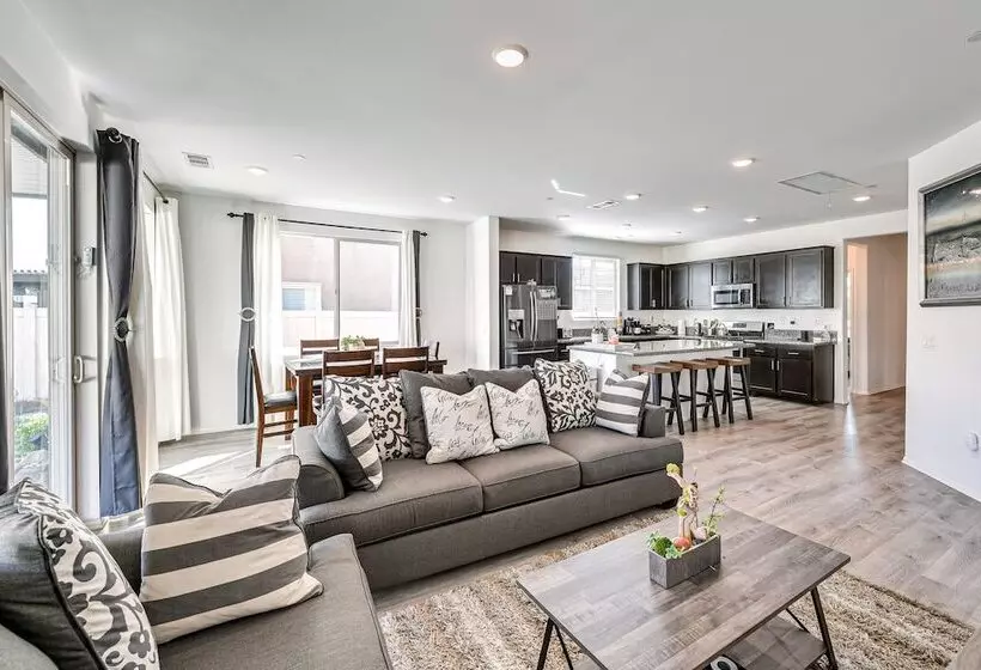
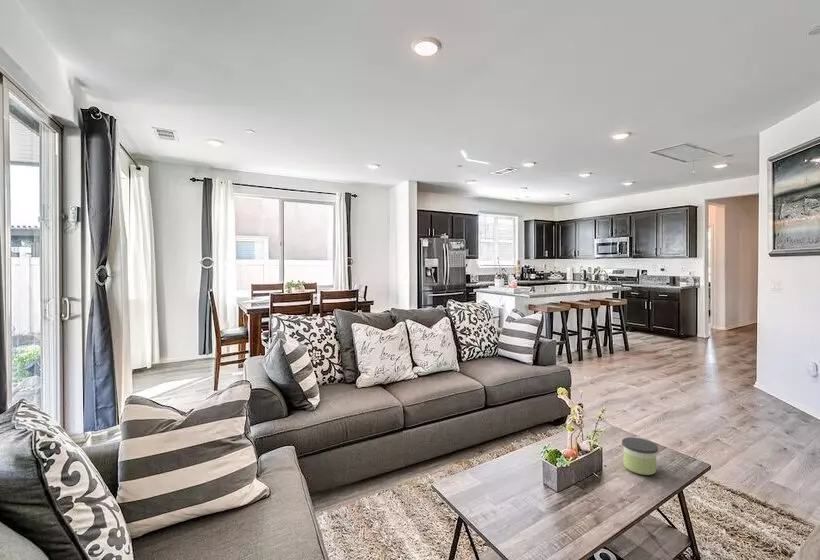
+ candle (639, 456)
